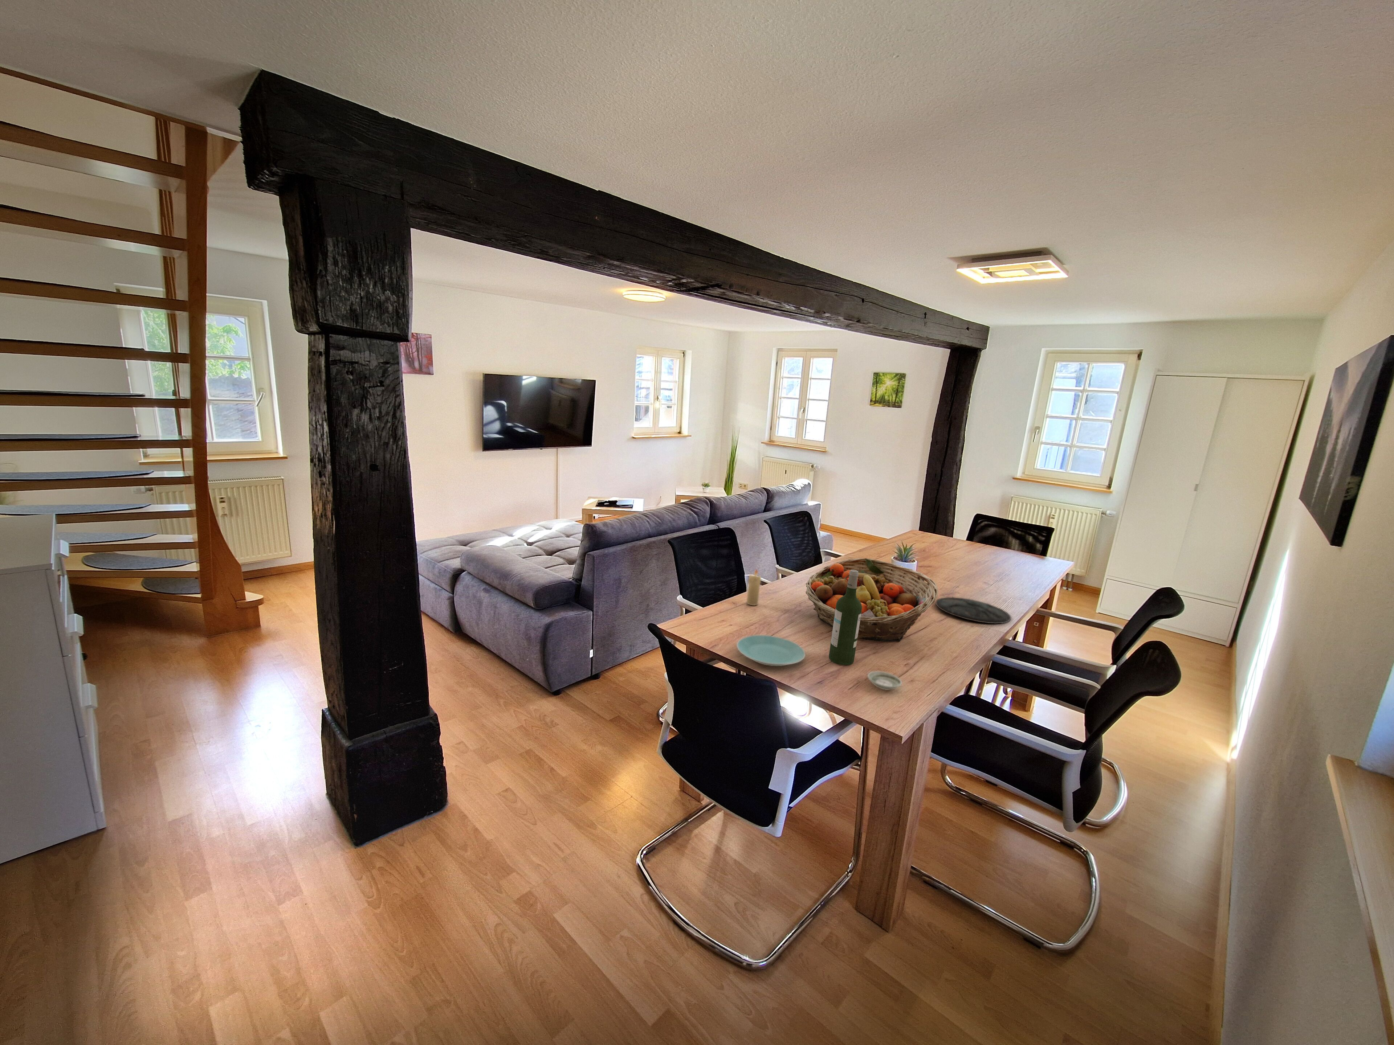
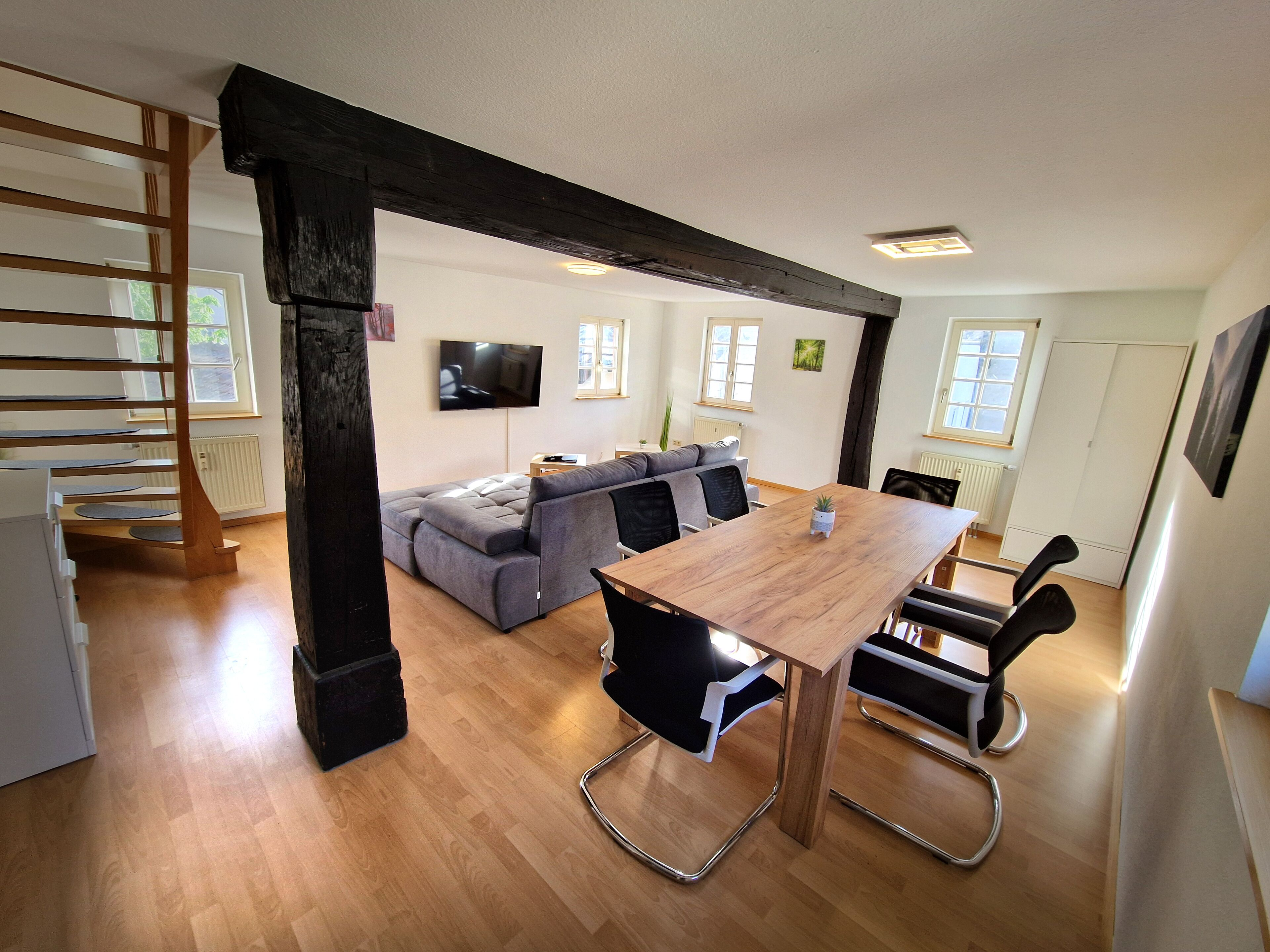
- plate (769, 652)
- plate (973, 606)
- fruit basket (867, 597)
- saucer (884, 682)
- wine bottle (847, 616)
- candle (754, 586)
